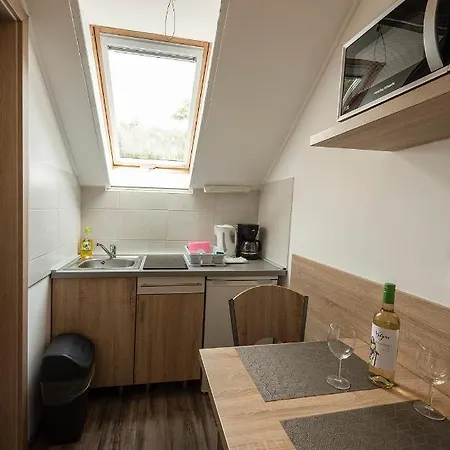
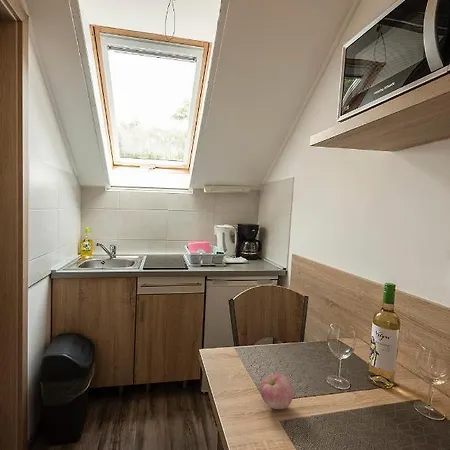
+ apple (276, 391)
